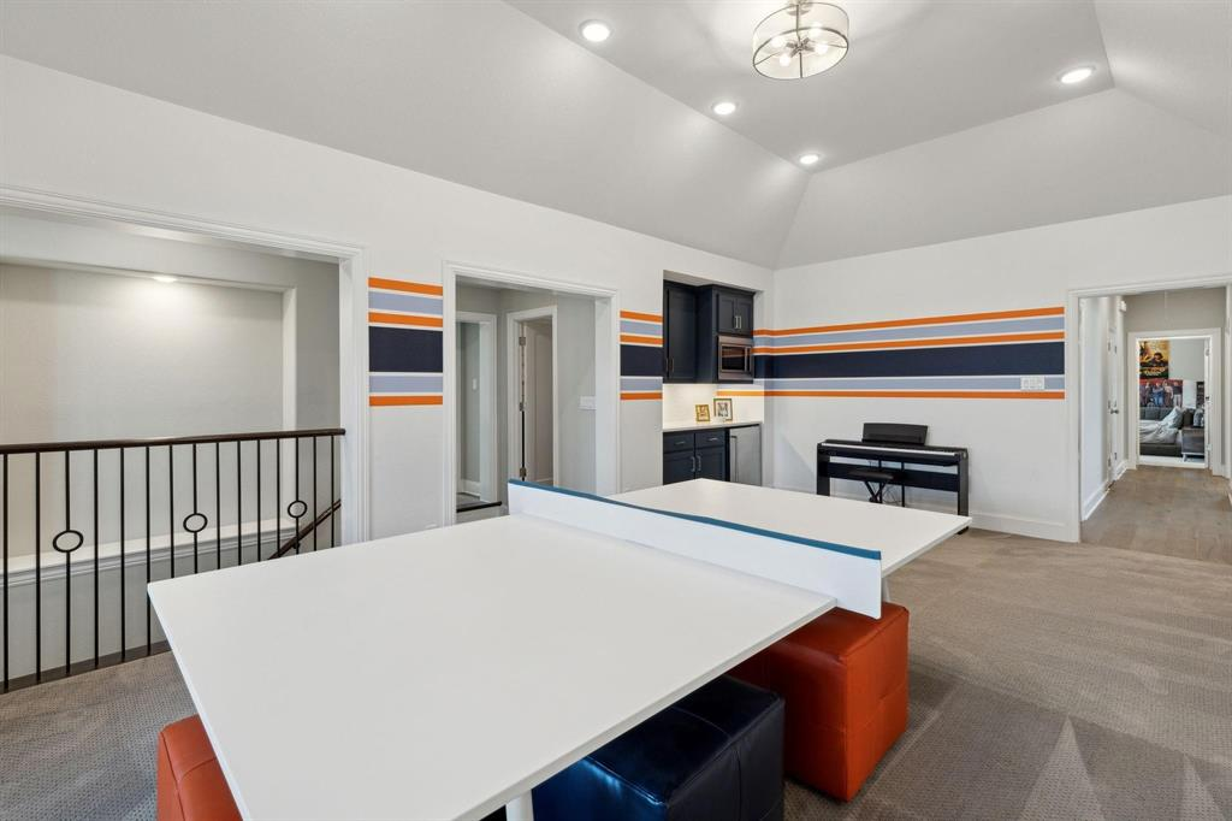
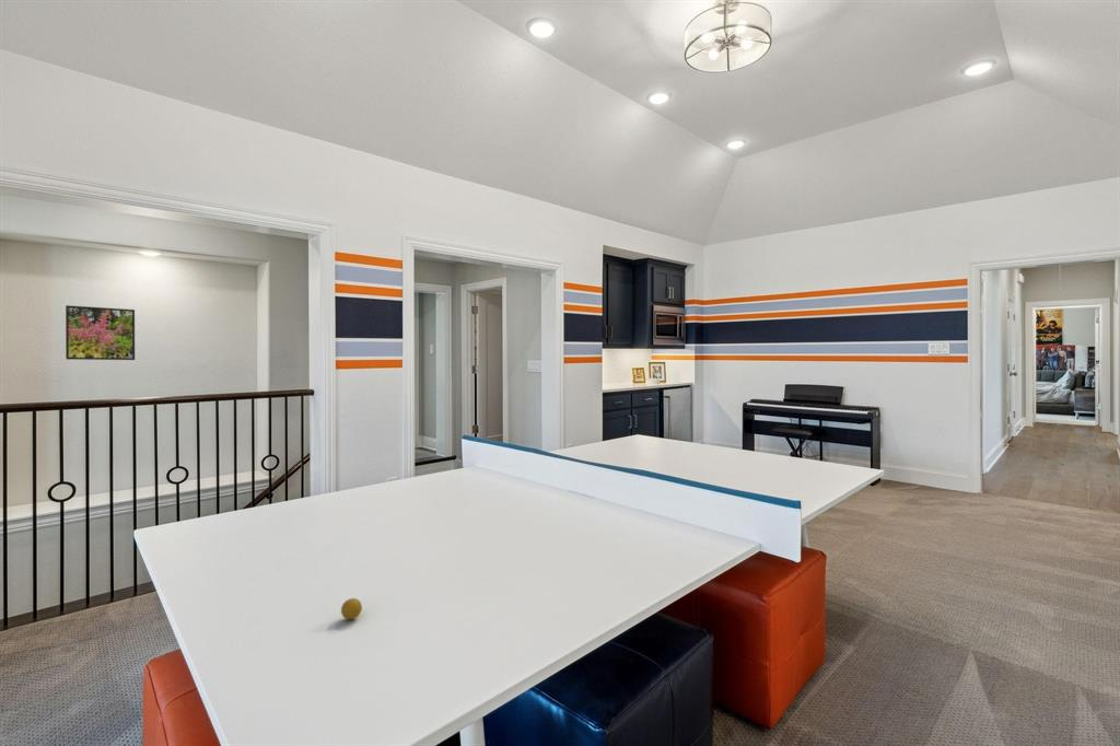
+ ping-pong ball (351, 608)
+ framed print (101, 334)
